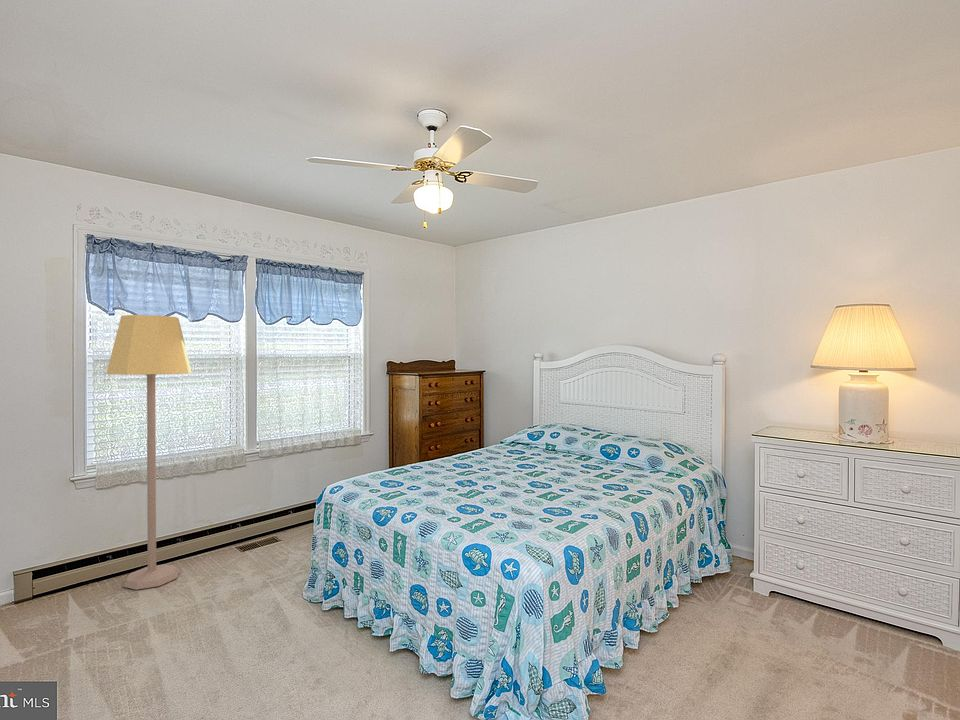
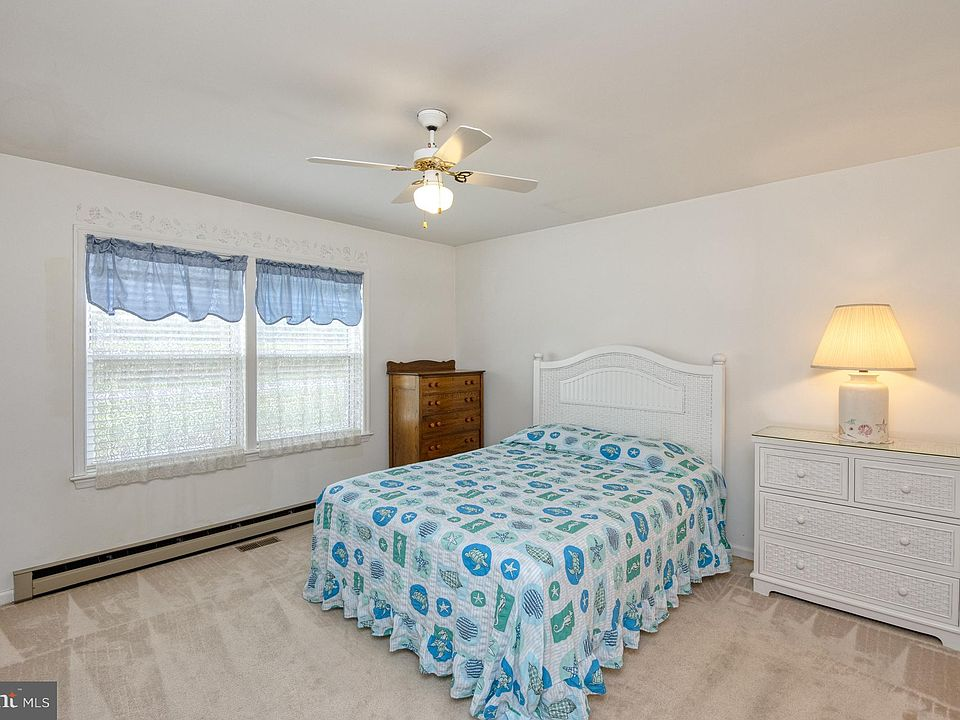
- lamp (151, 448)
